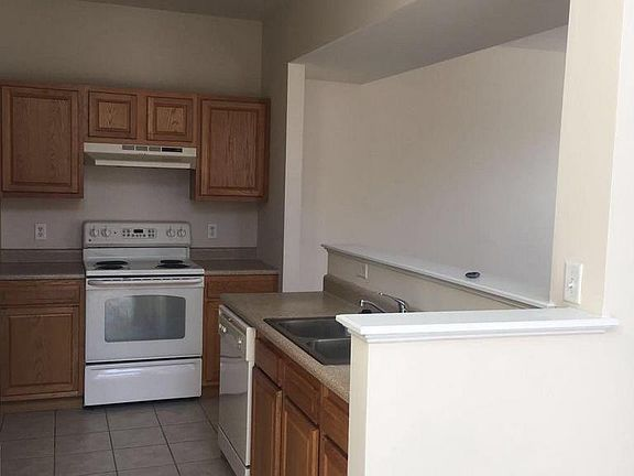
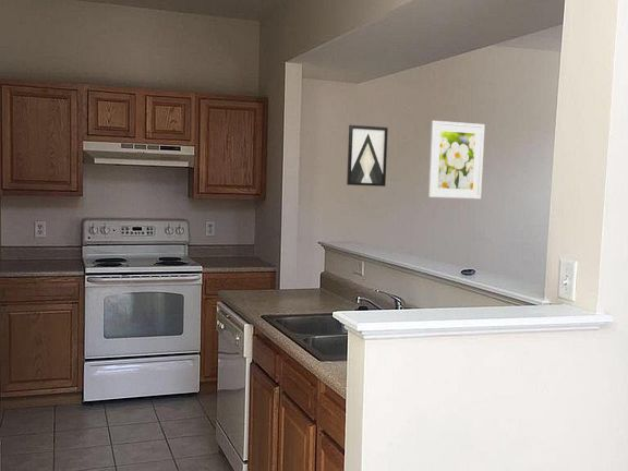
+ wall art (367, 156)
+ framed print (456, 160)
